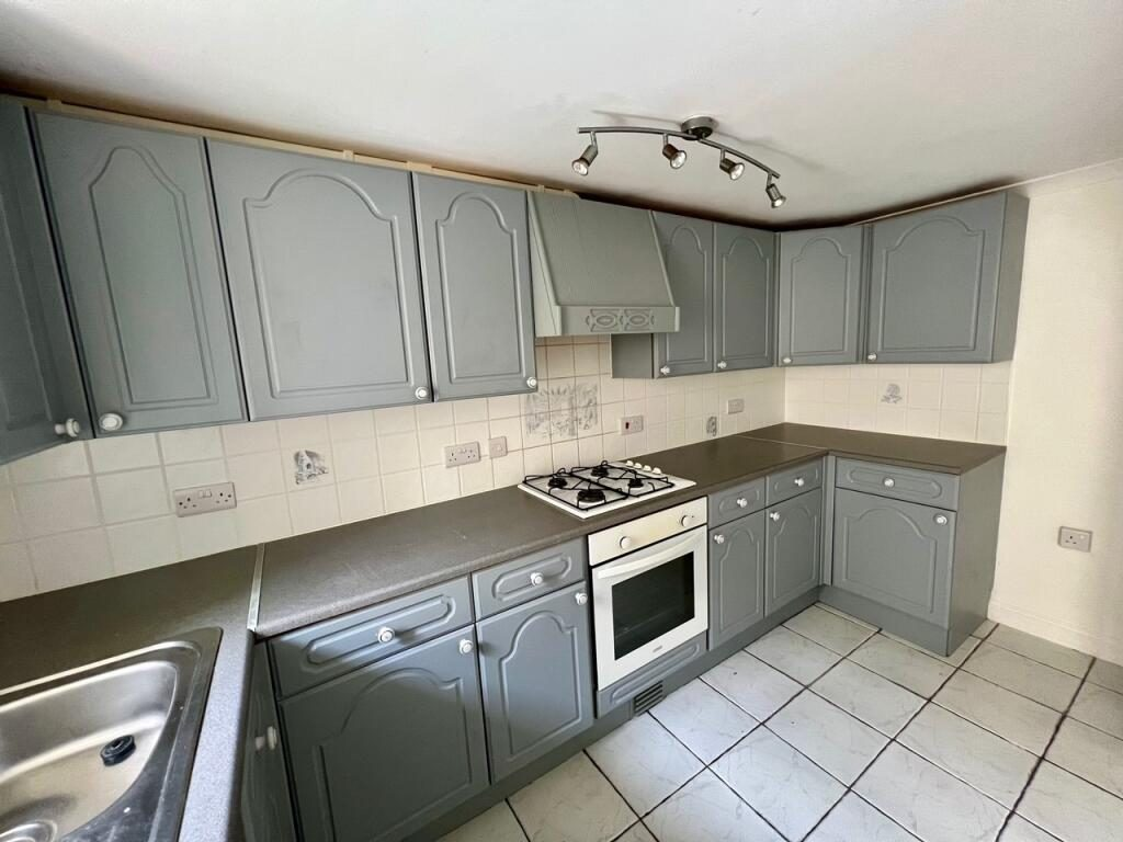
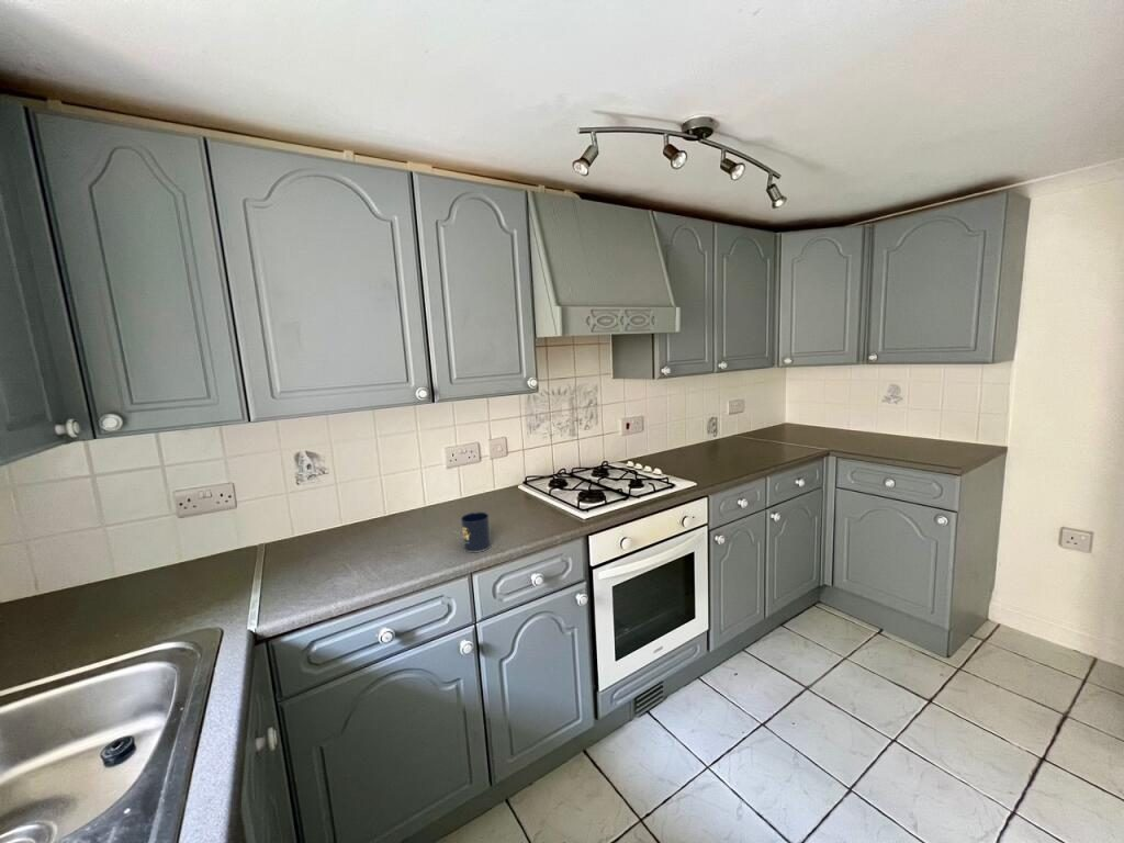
+ mug (473, 529)
